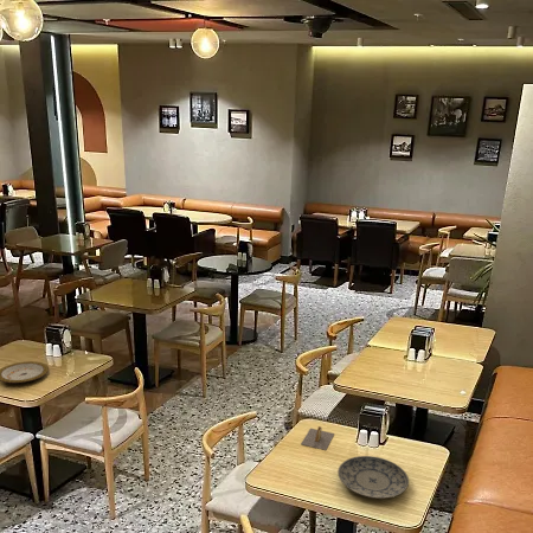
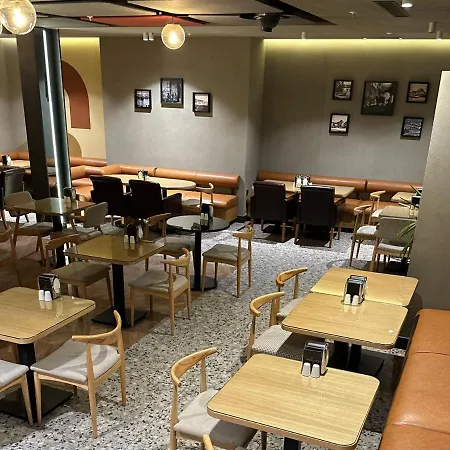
- plate (372, 479)
- napkin holder (317, 434)
- plate (23, 373)
